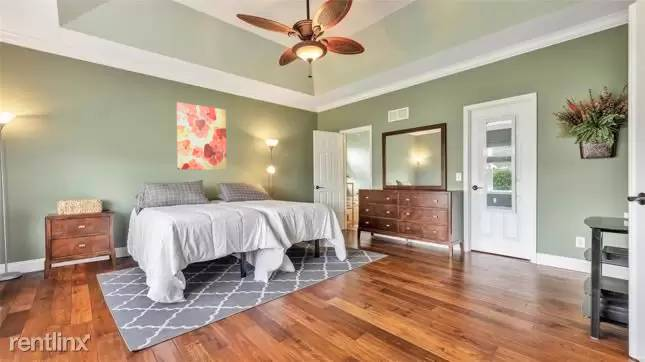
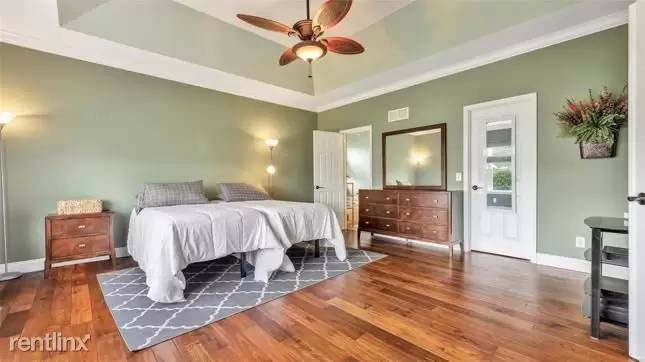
- wall art (202, 137)
